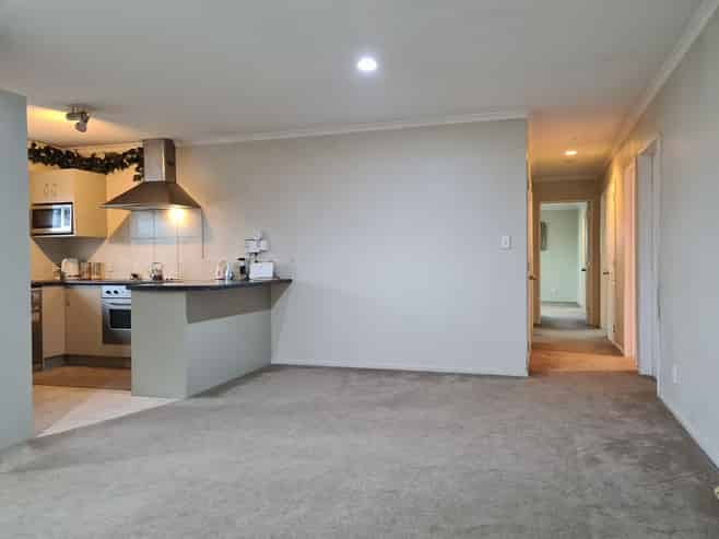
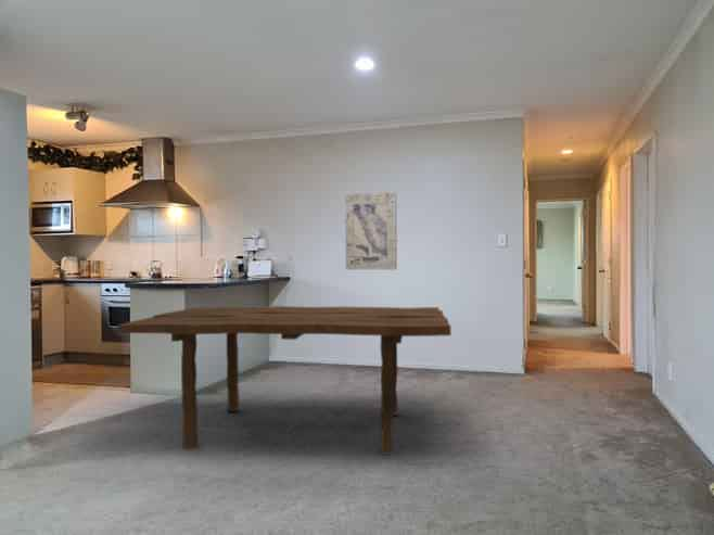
+ dining table (295, 339)
+ wall art (370, 231)
